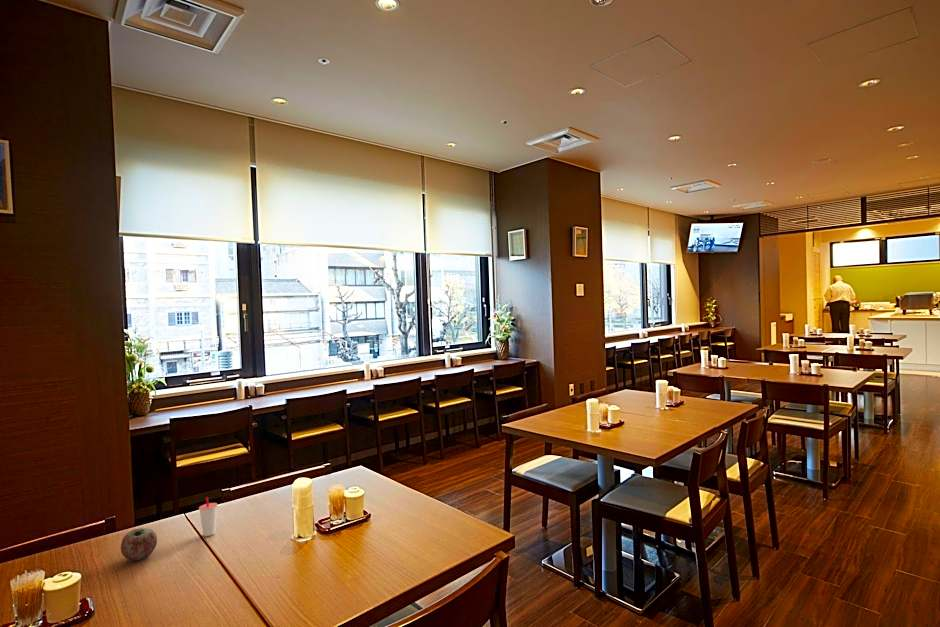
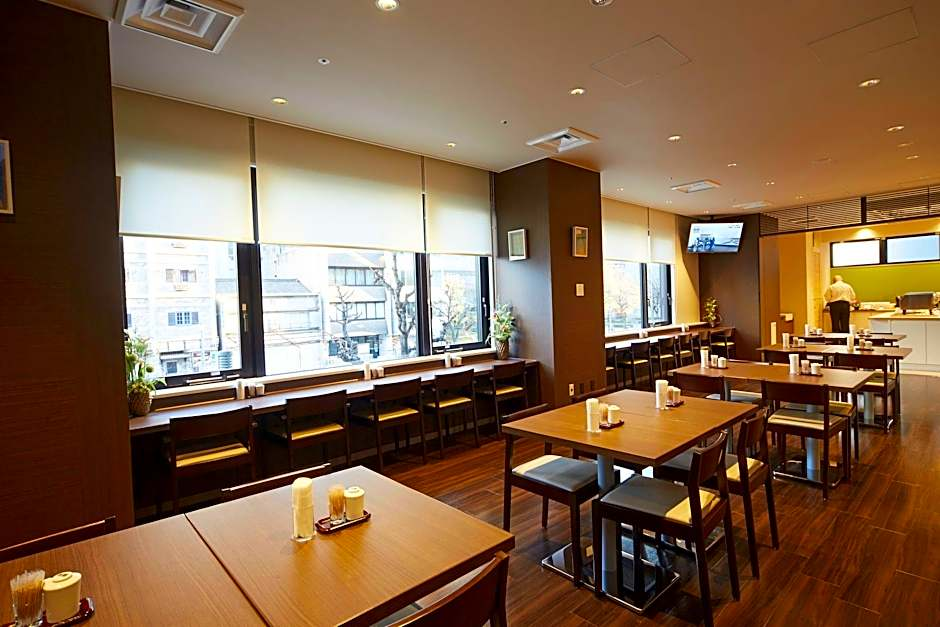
- cup (208, 515)
- apple (138, 544)
